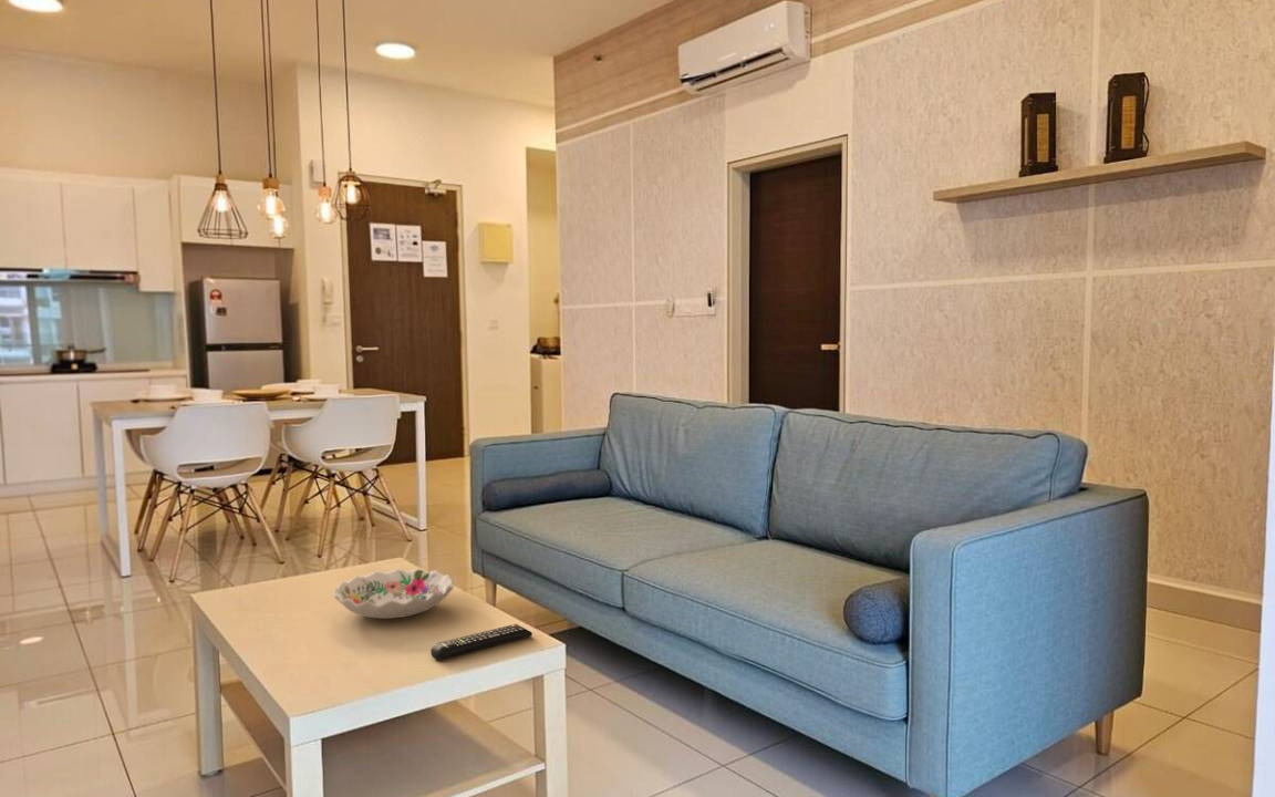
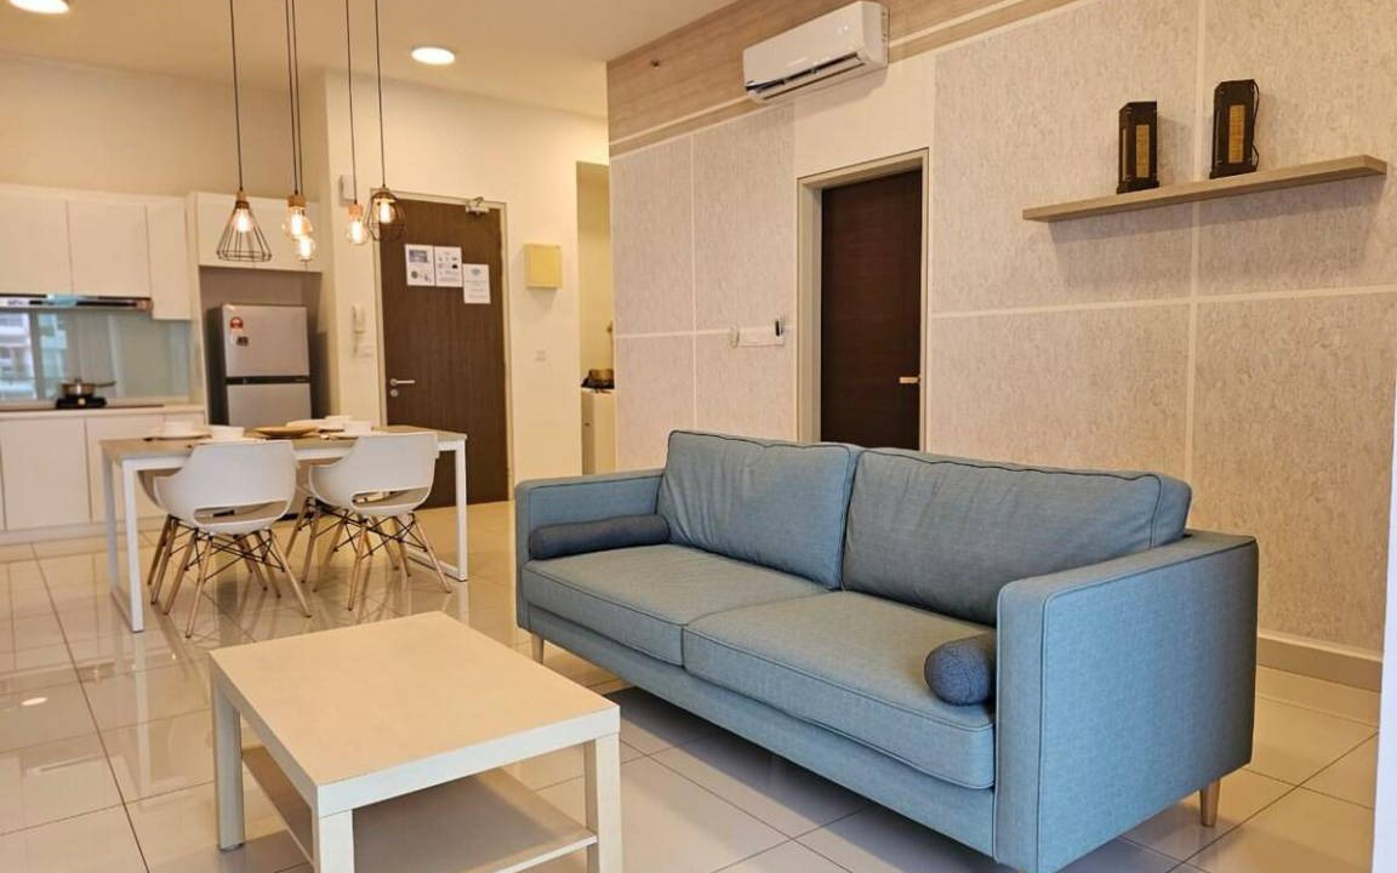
- decorative bowl (395, 597)
- remote control (483, 641)
